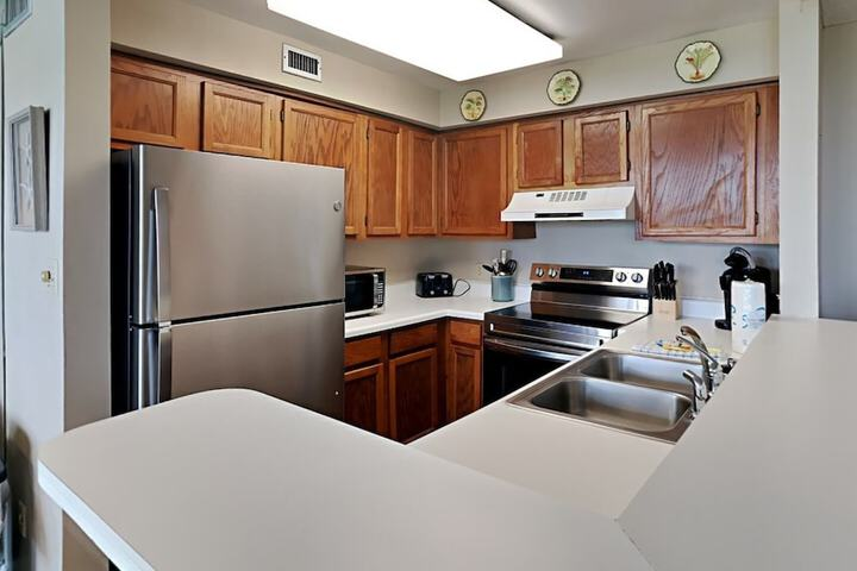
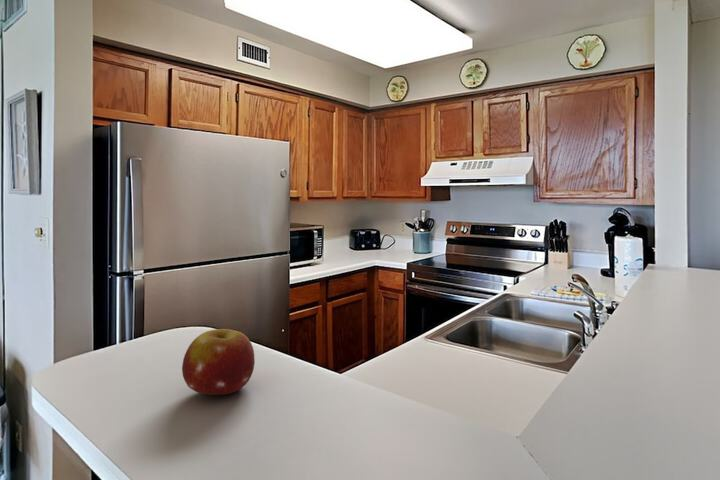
+ fruit (219, 361)
